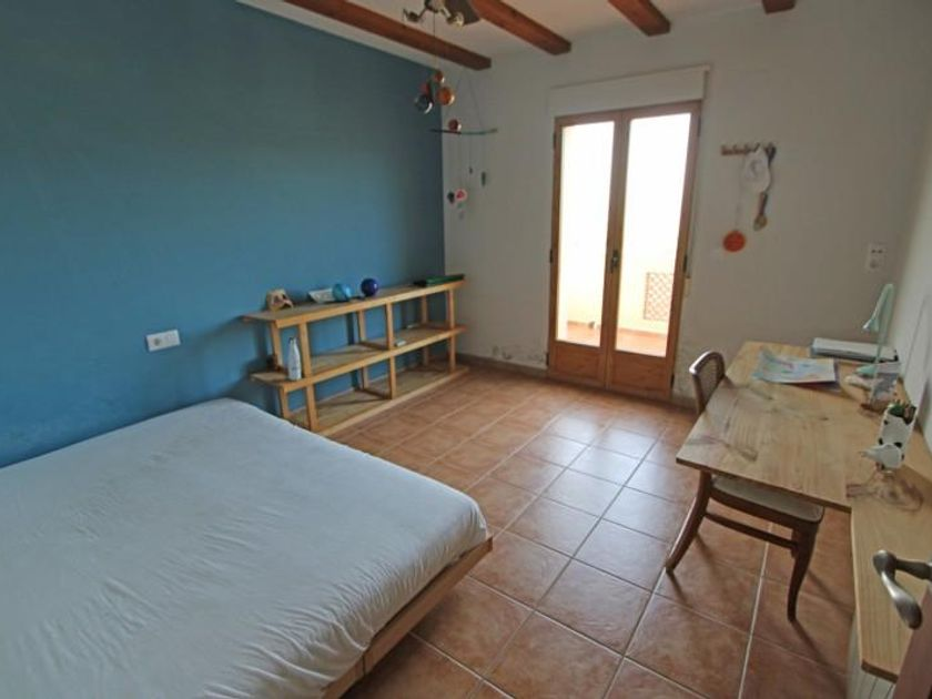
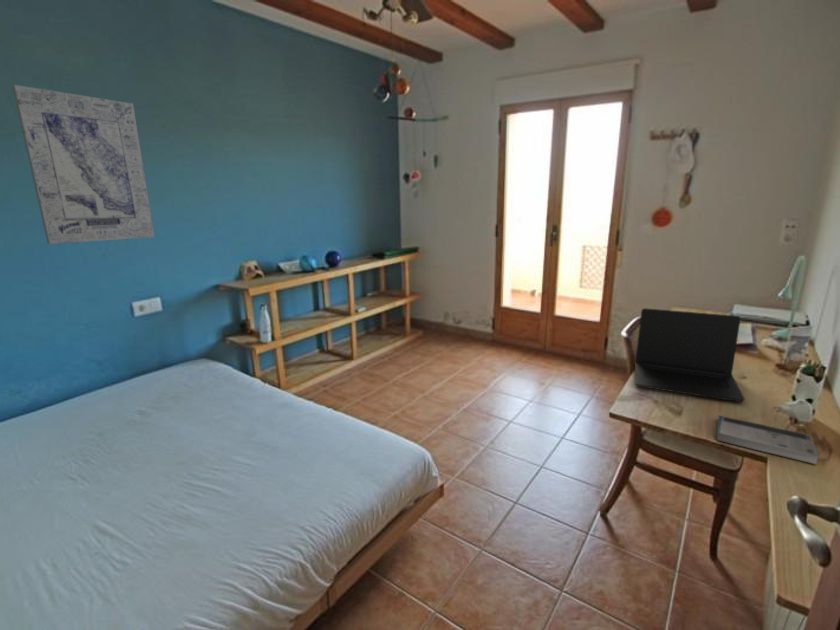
+ laptop (688, 351)
+ wall art (91, 170)
+ book (763, 437)
